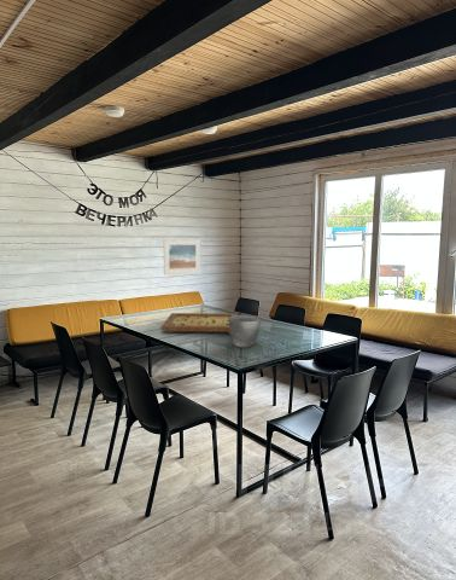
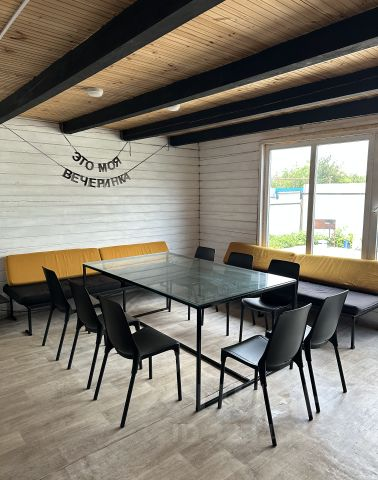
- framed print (182, 256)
- bowl (244, 331)
- gameboard (201, 323)
